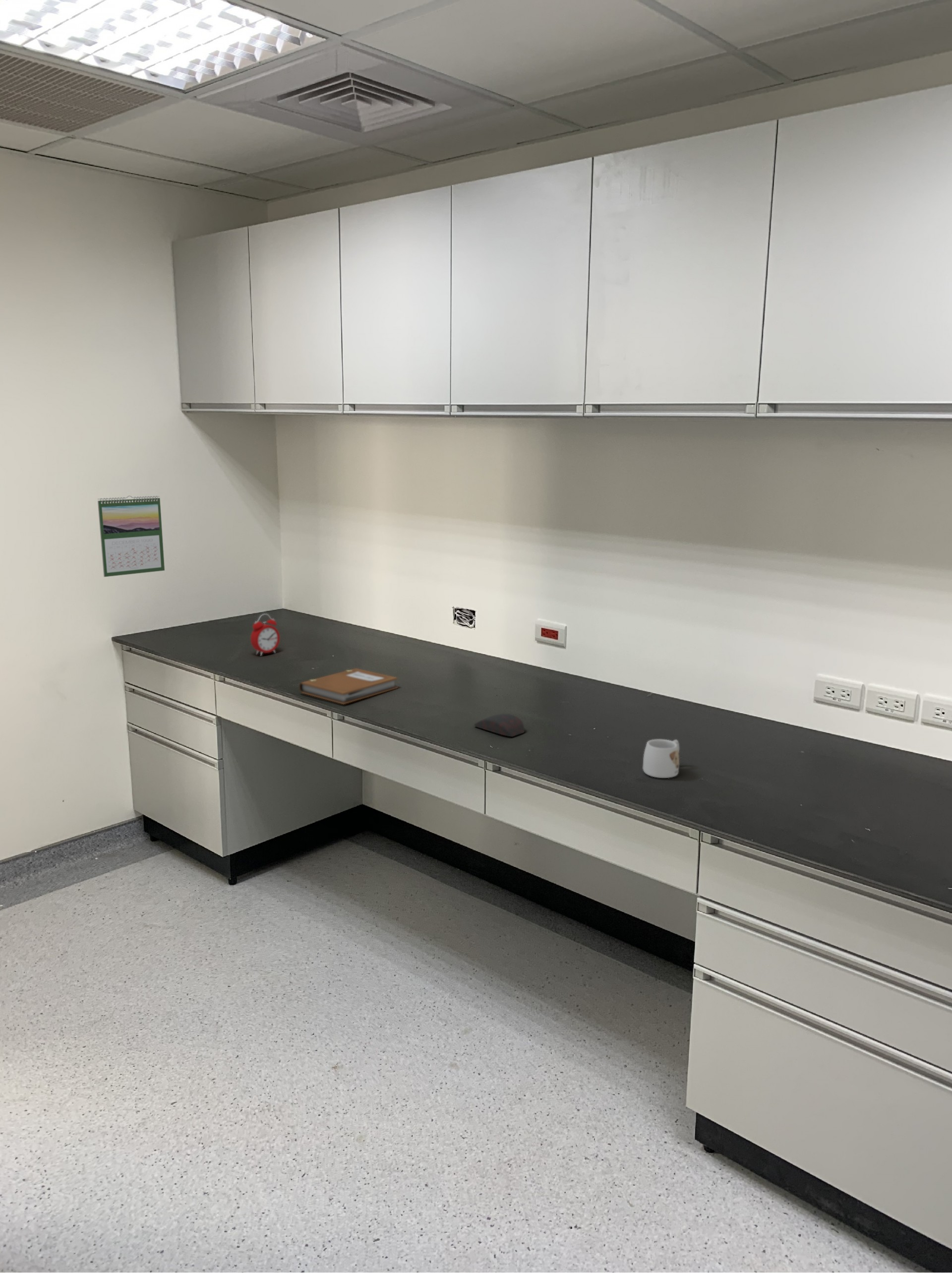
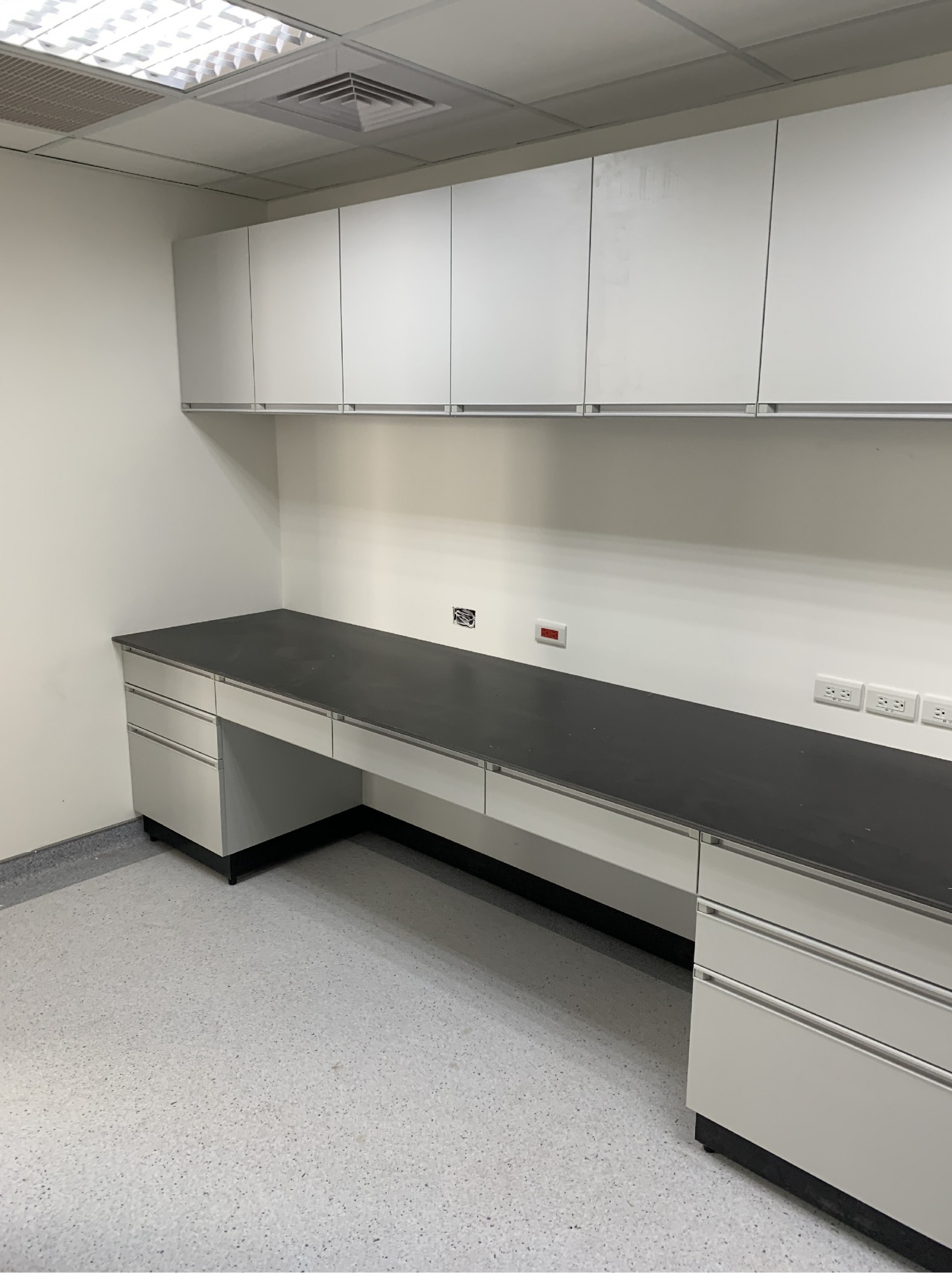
- alarm clock (265, 634)
- computer mouse (499, 723)
- calendar (132, 535)
- notebook (350, 684)
- mug (665, 756)
